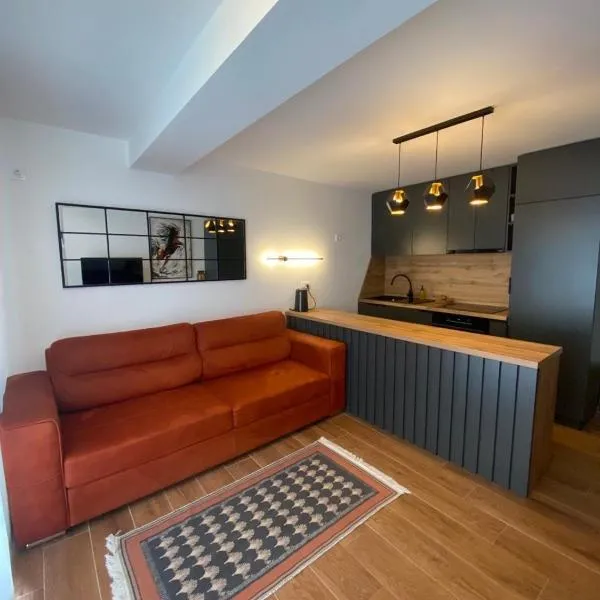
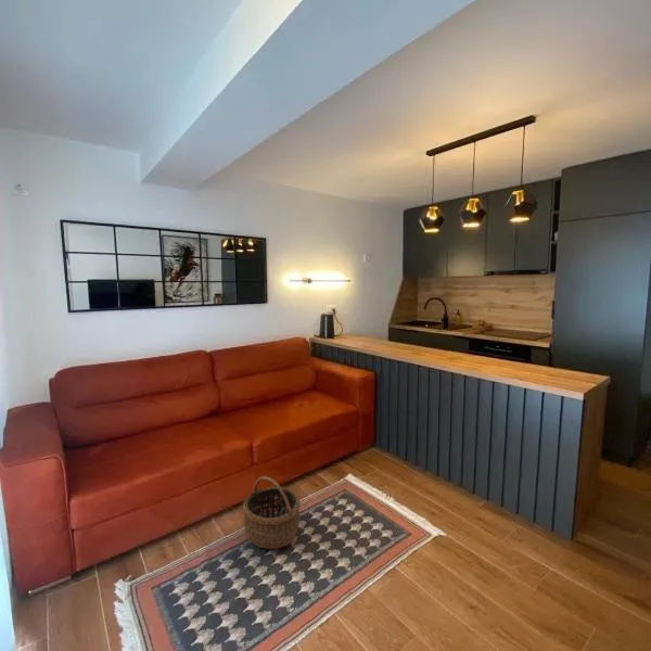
+ wicker basket (272, 506)
